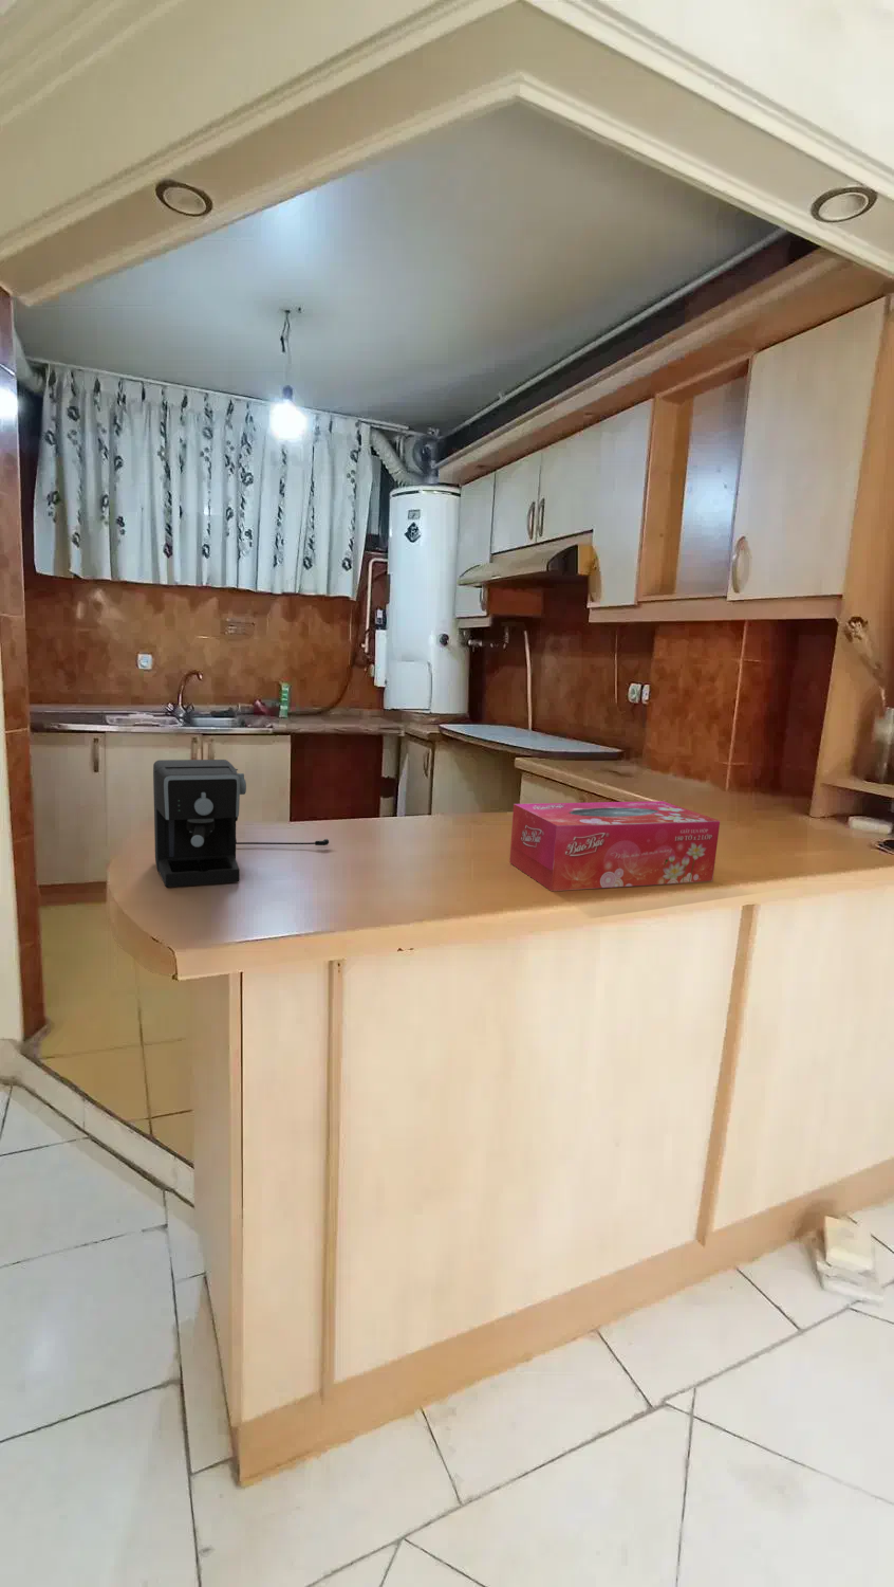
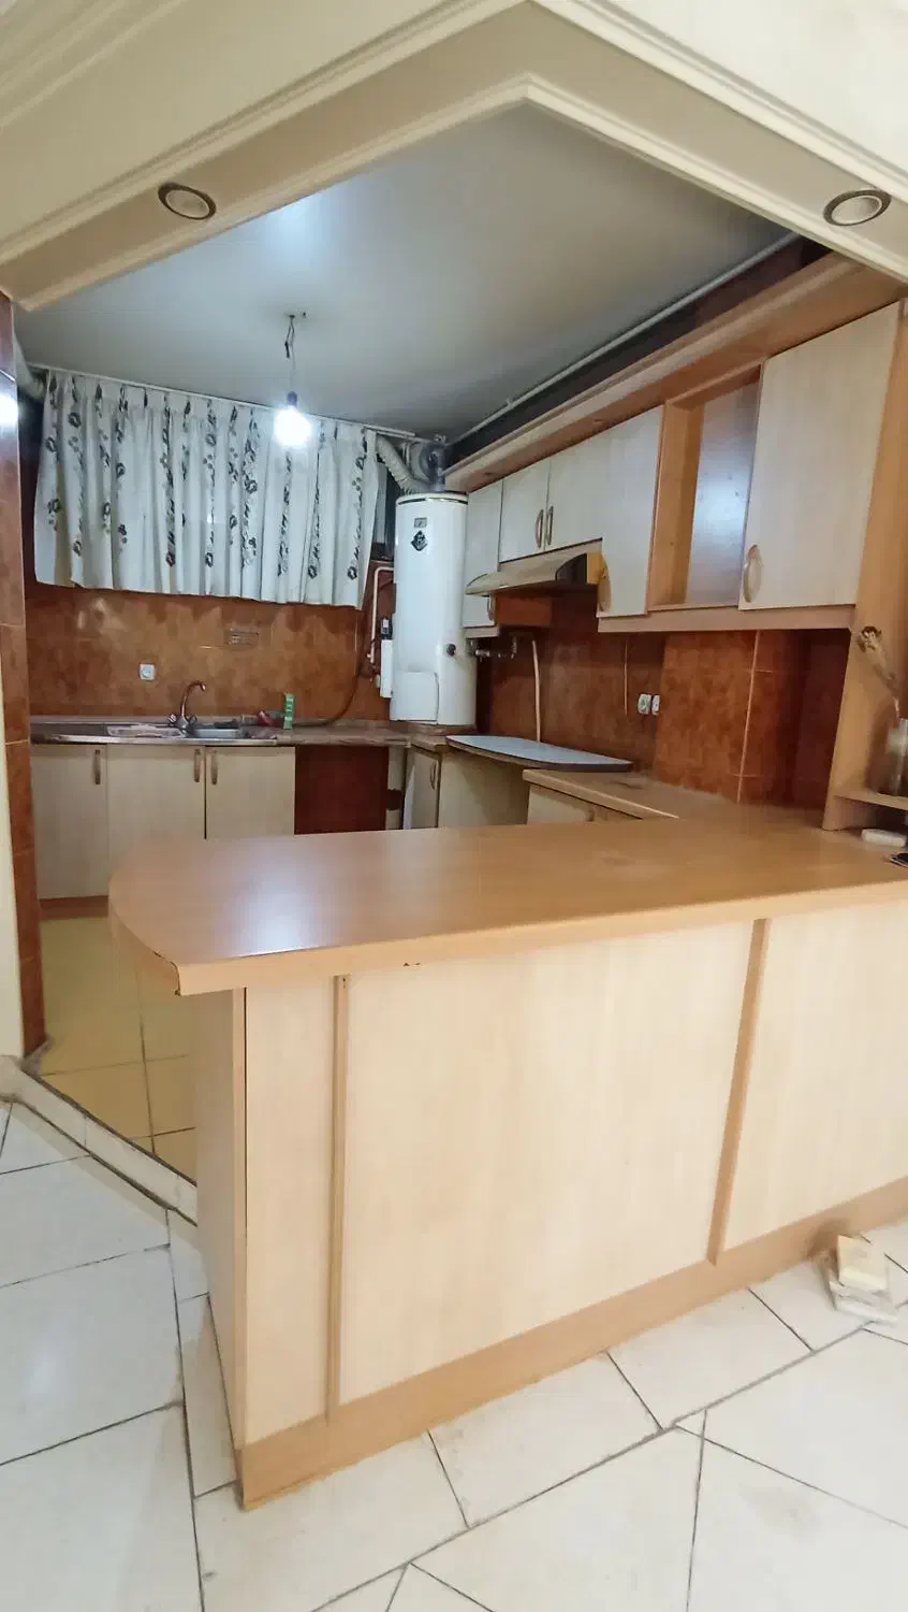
- tissue box (612, 841)
- coffee maker (237, 814)
